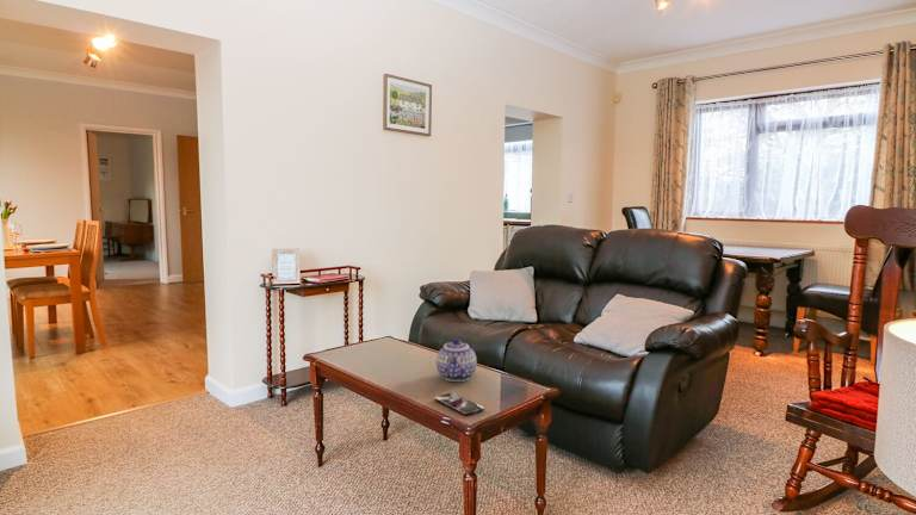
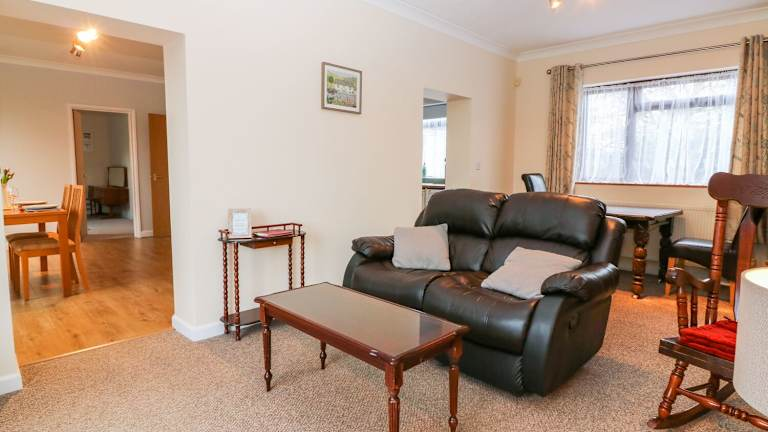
- smartphone (458, 403)
- teapot (456, 358)
